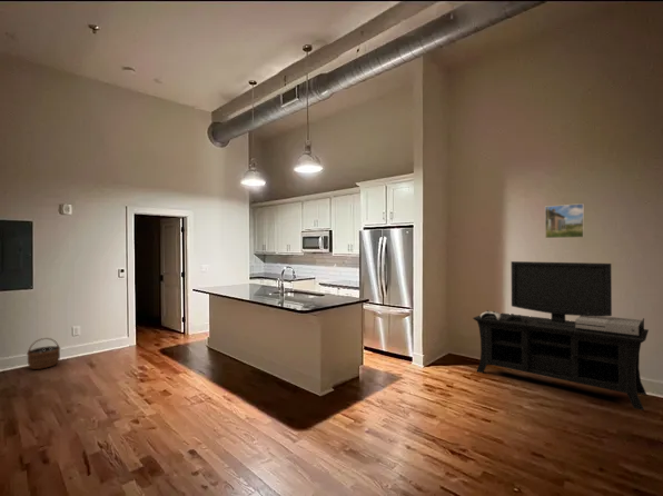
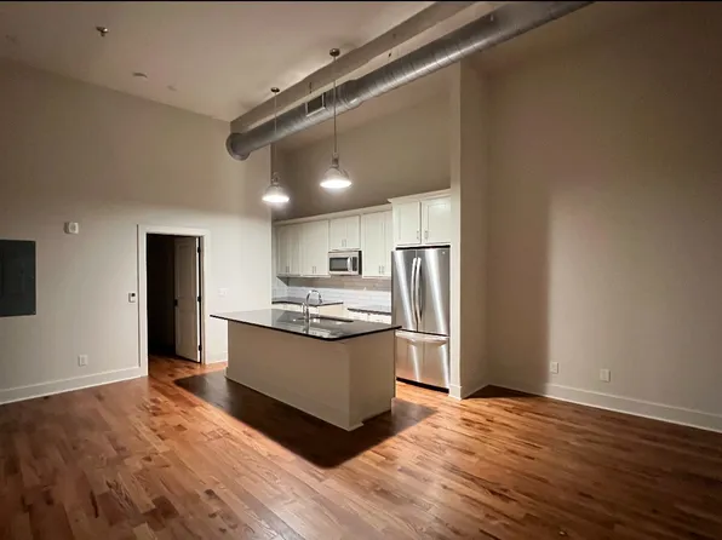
- media console (553, 323)
- wicker basket (43, 351)
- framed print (564, 221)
